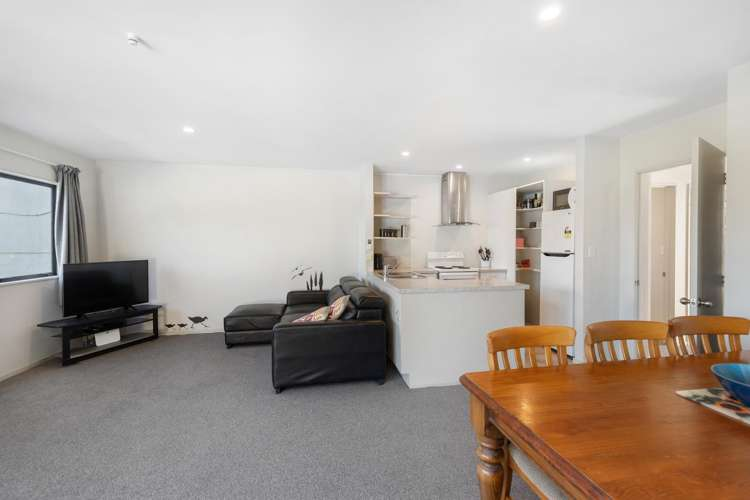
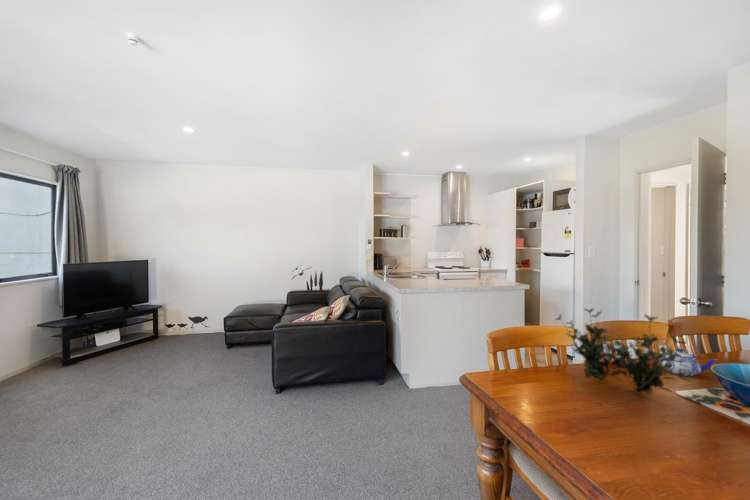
+ plant (620, 353)
+ teapot (683, 361)
